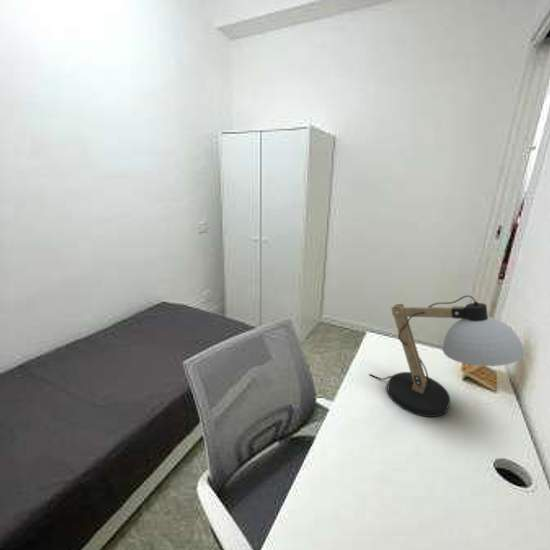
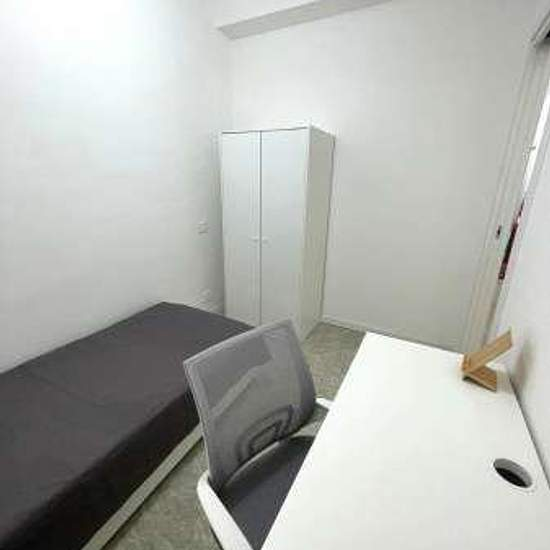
- desk lamp (443, 349)
